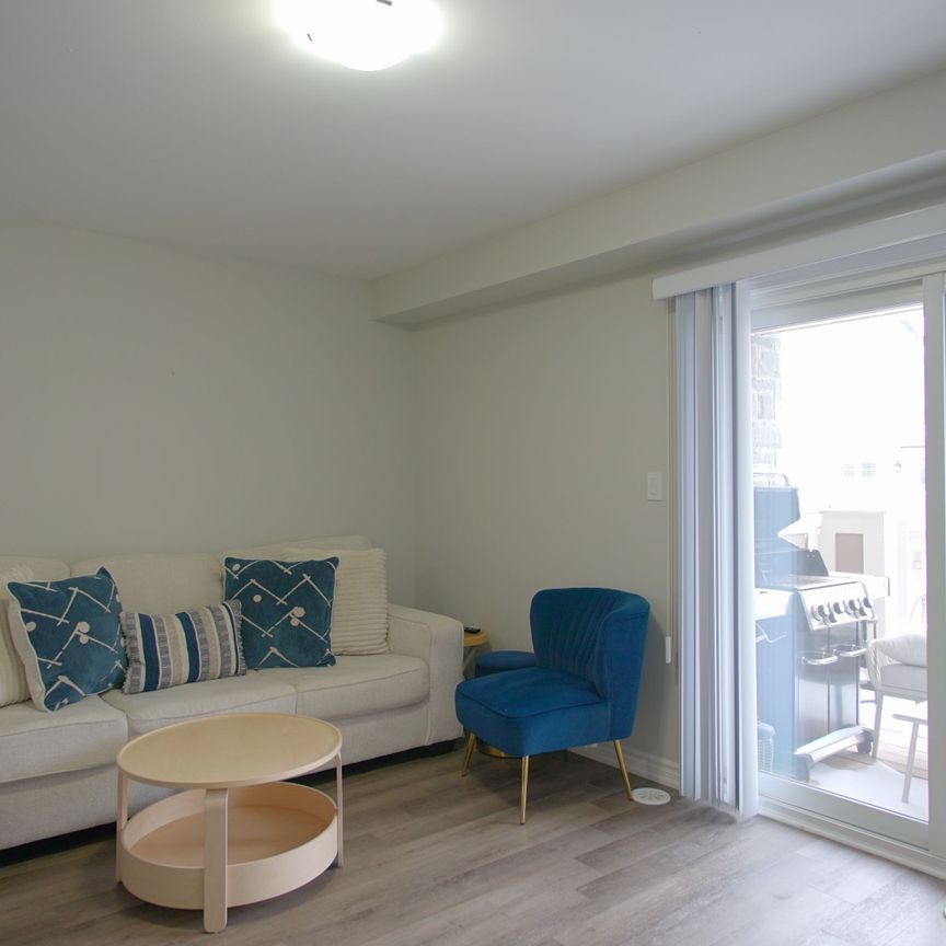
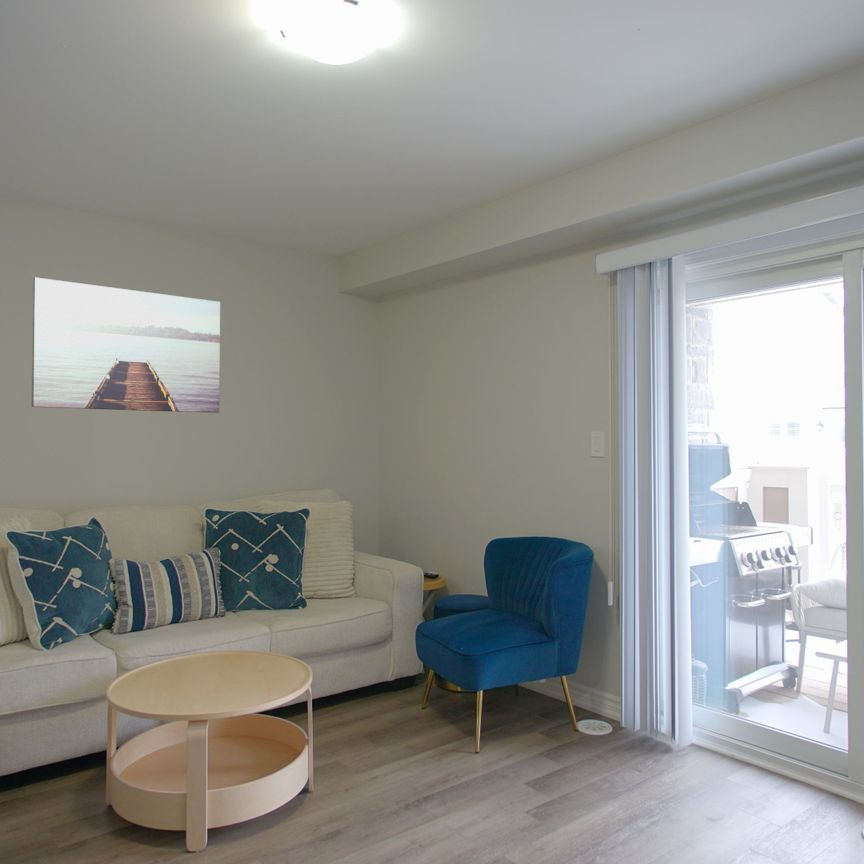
+ wall art (132, 350)
